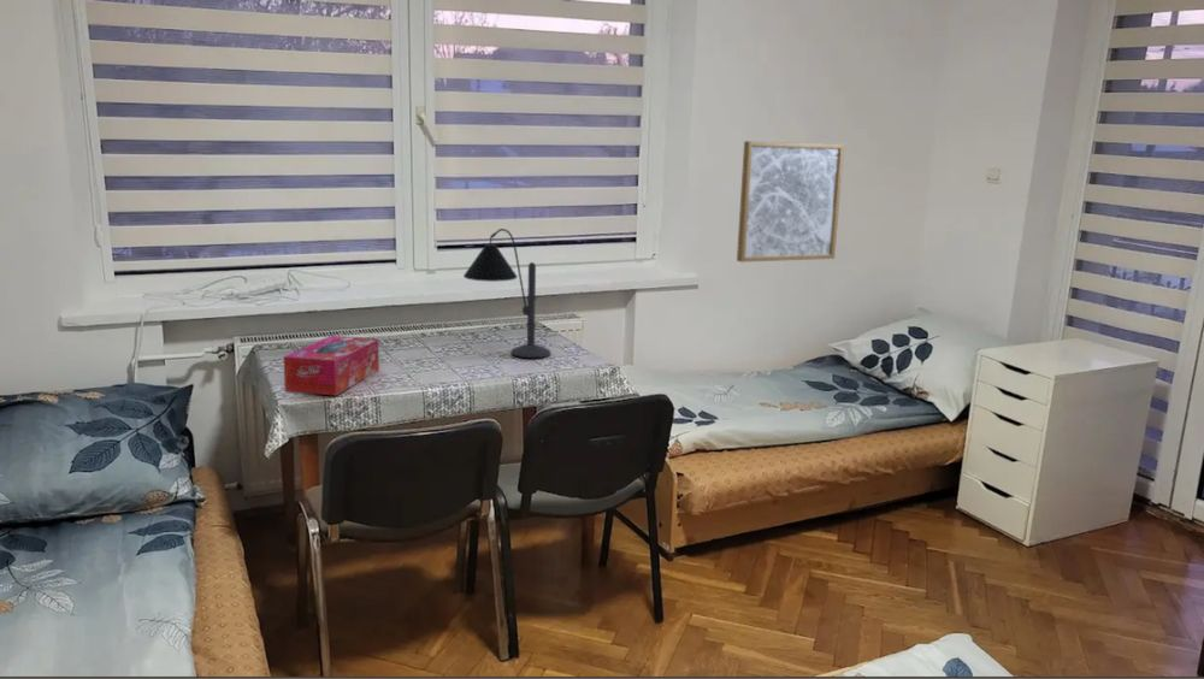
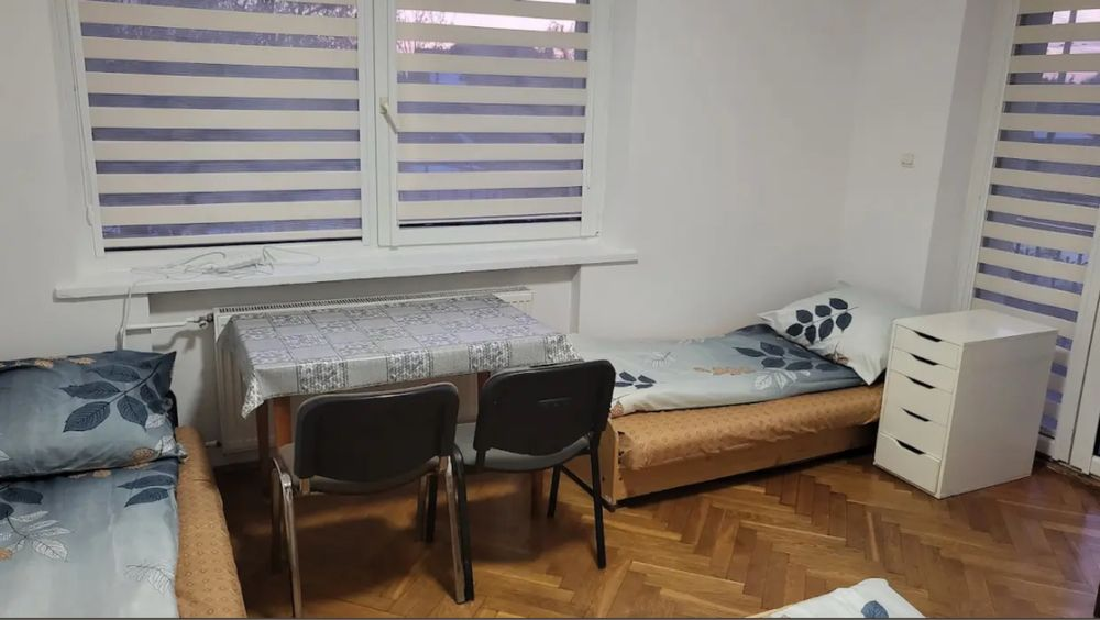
- tissue box (334, 364)
- wall art (791, 201)
- desk lamp (507, 279)
